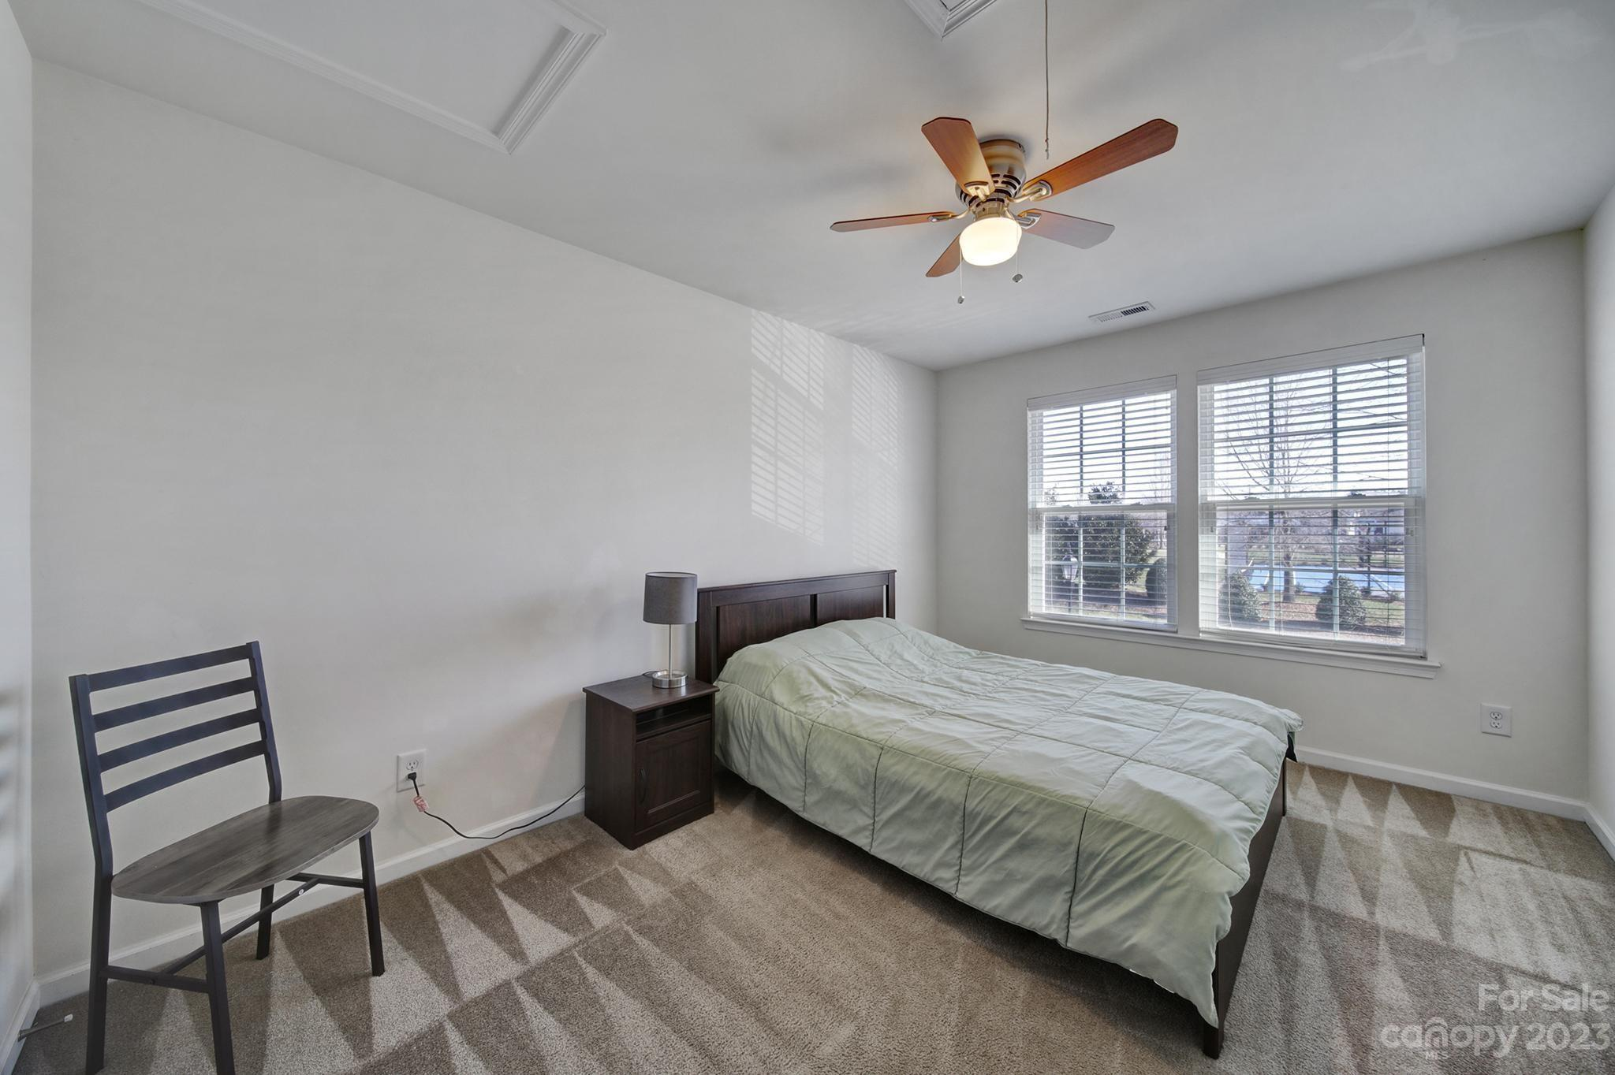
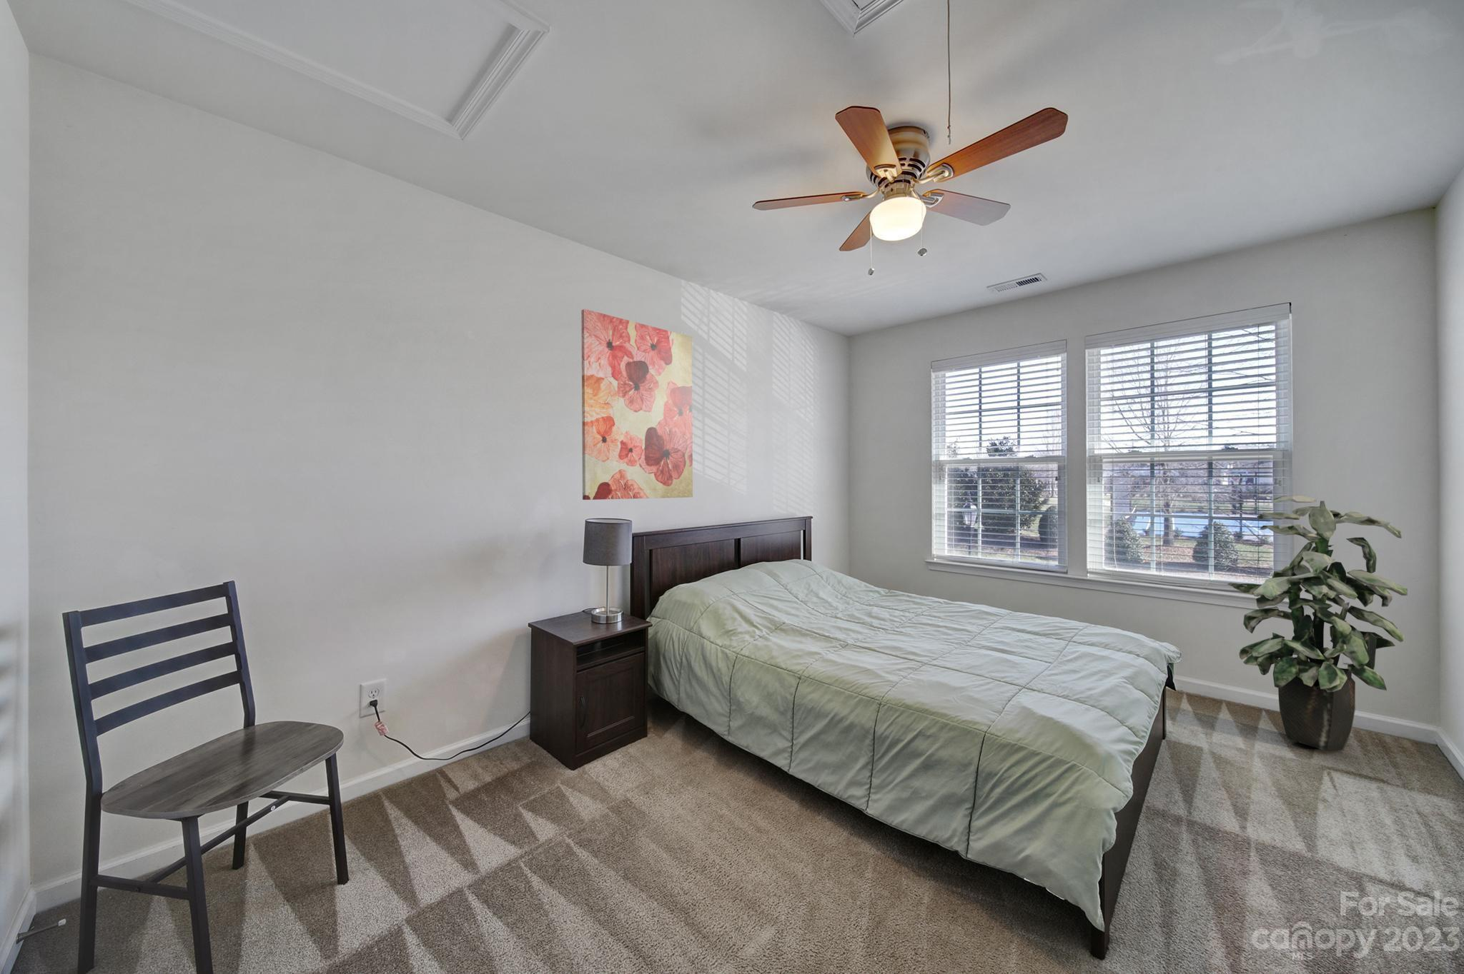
+ indoor plant (1310, 617)
+ wall art (642, 411)
